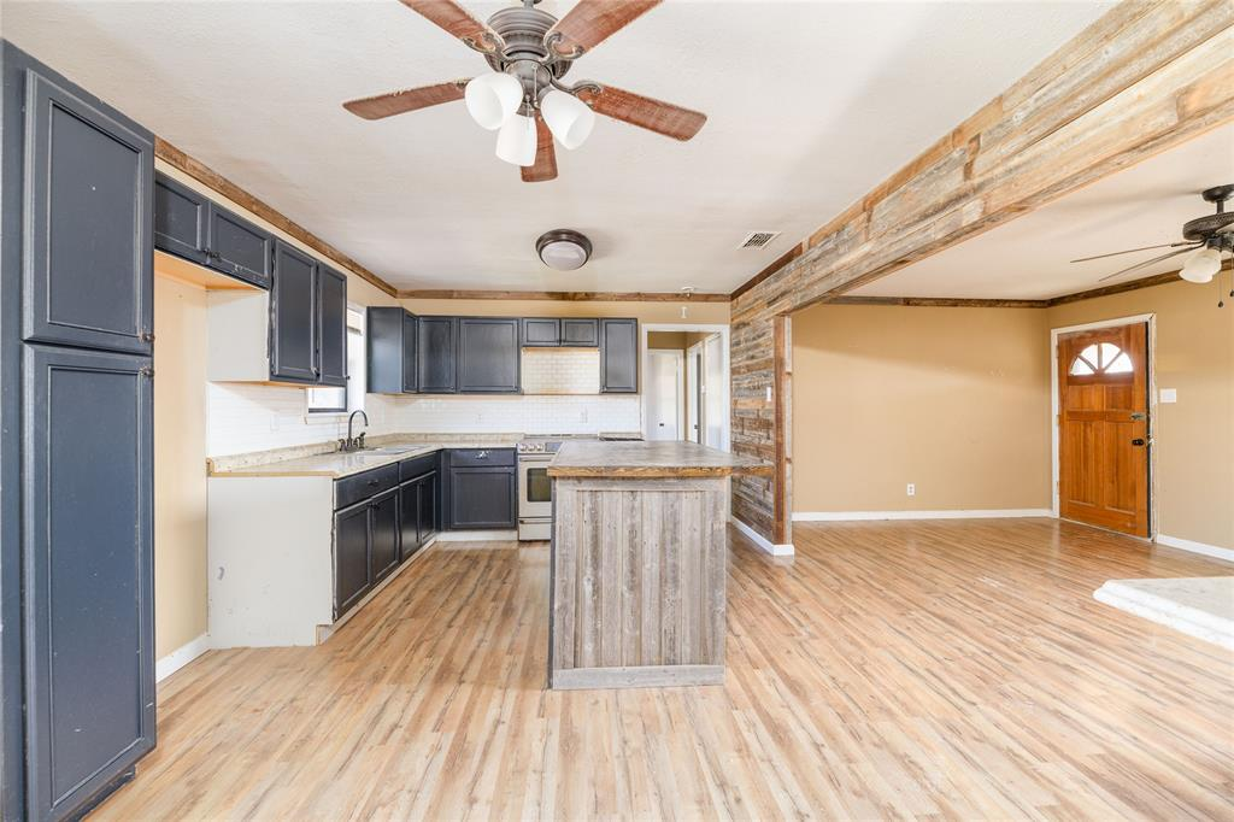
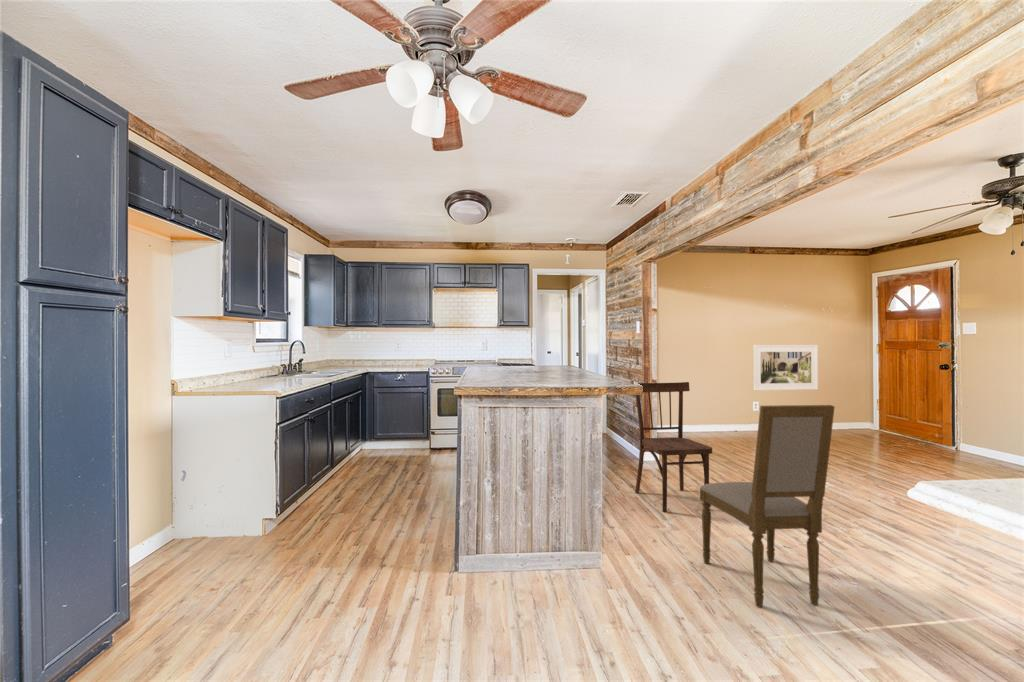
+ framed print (785, 367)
+ dining chair (672, 442)
+ dining chair (764, 491)
